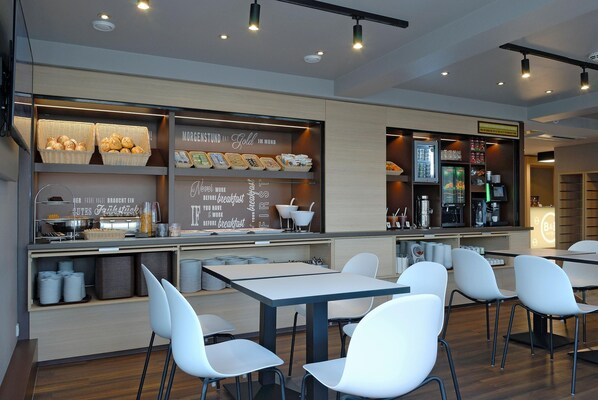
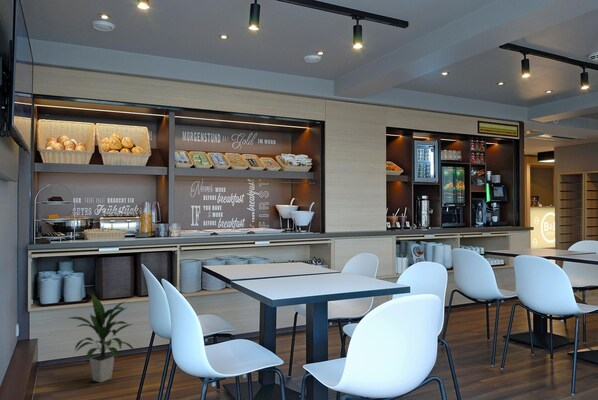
+ indoor plant (105, 337)
